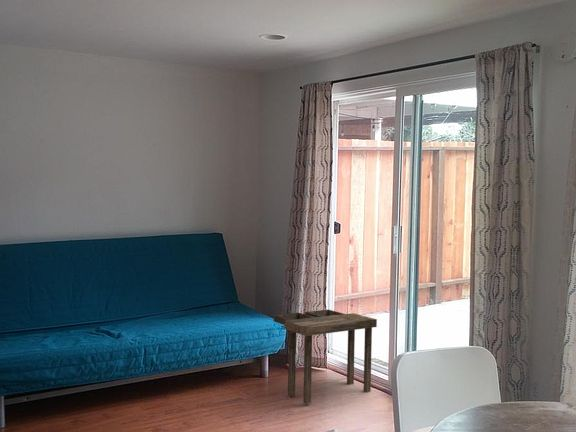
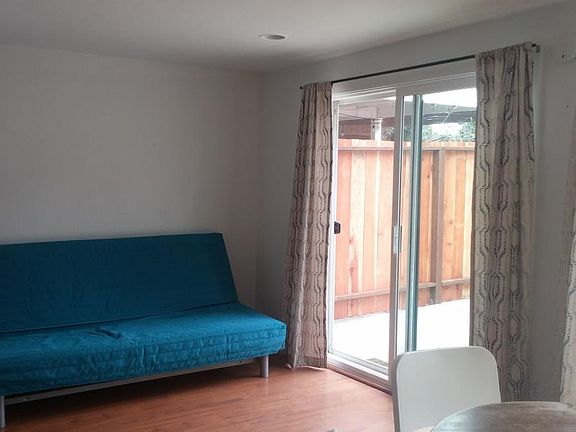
- side table (311, 352)
